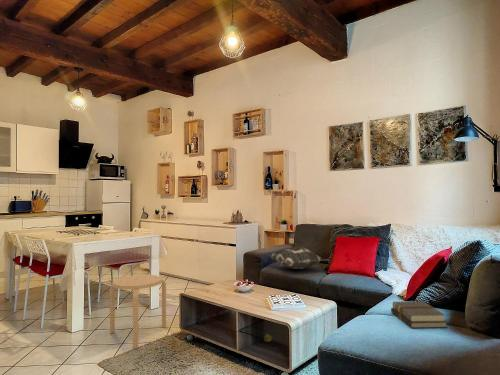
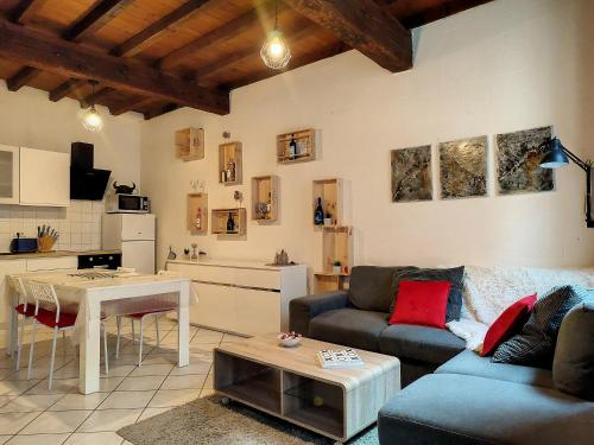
- stool (134, 307)
- book (417, 313)
- decorative pillow (298, 257)
